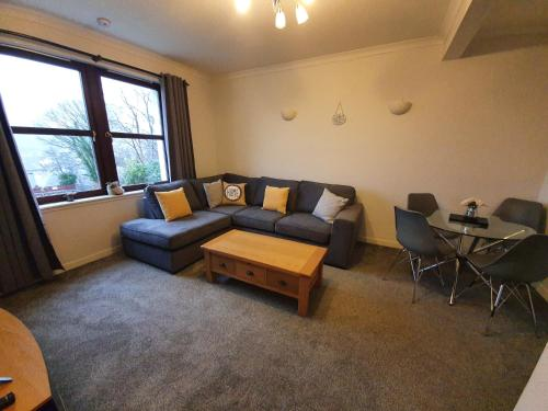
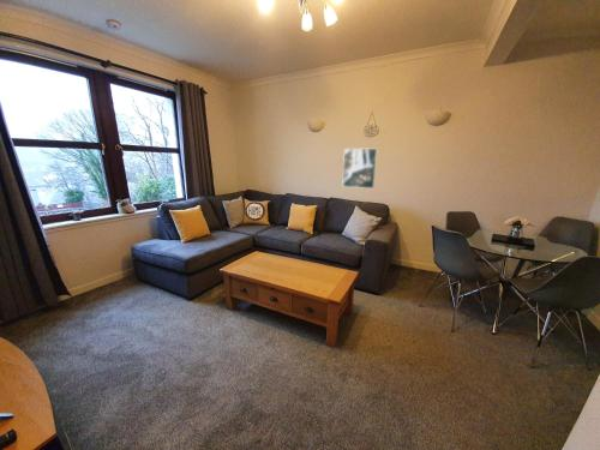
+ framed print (359, 168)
